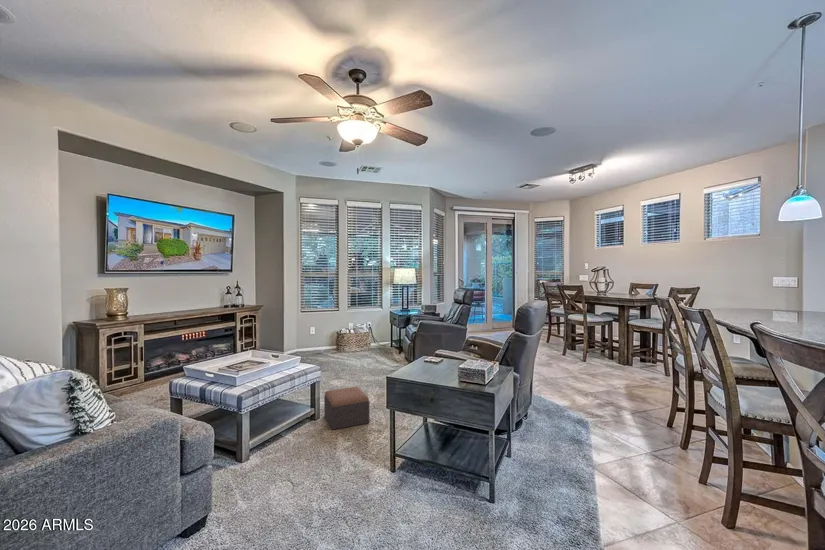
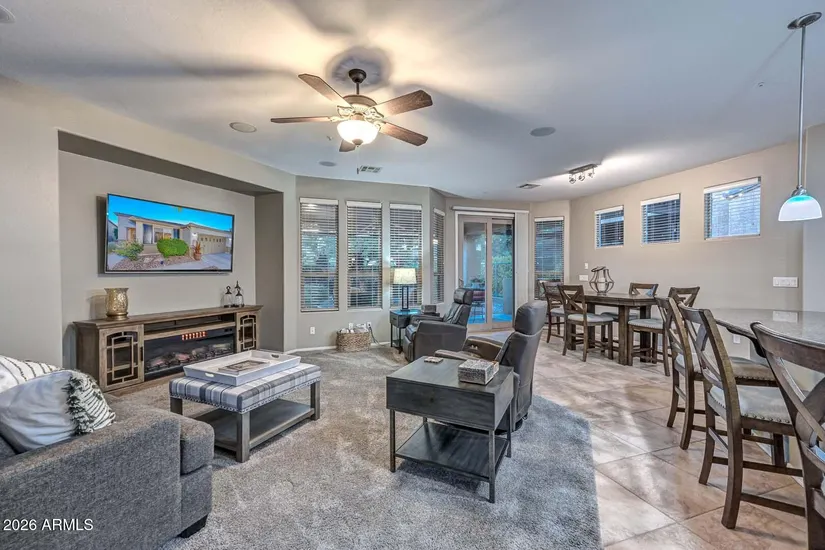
- footstool (346, 405)
